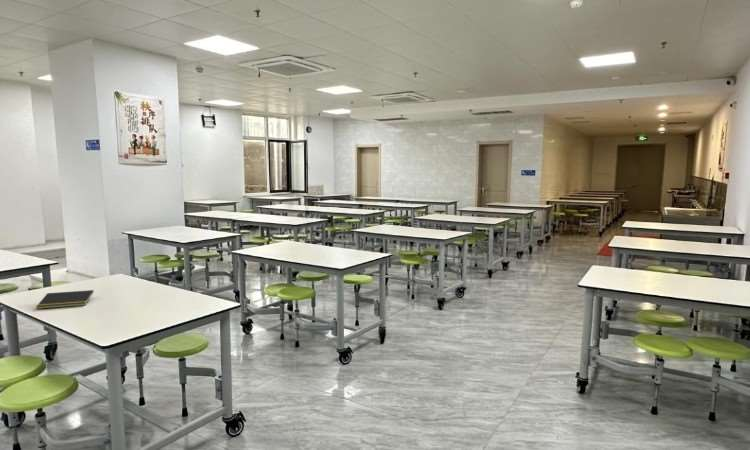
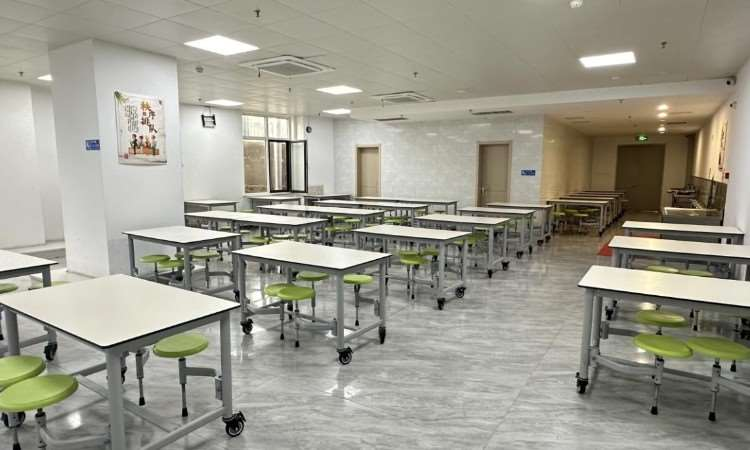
- notepad (66, 299)
